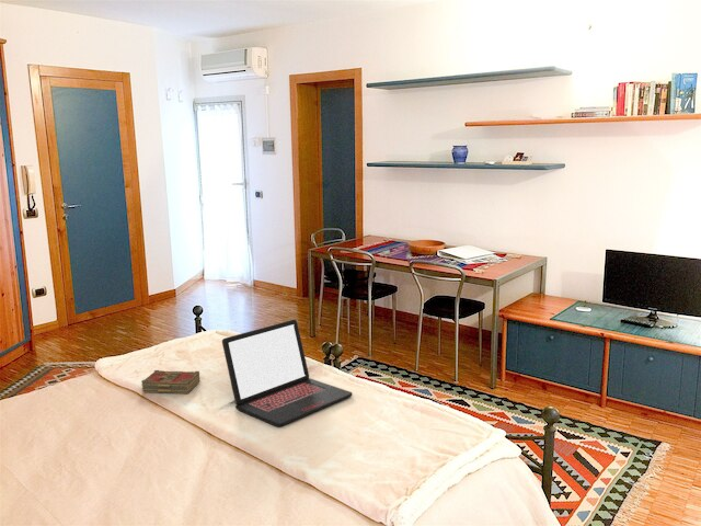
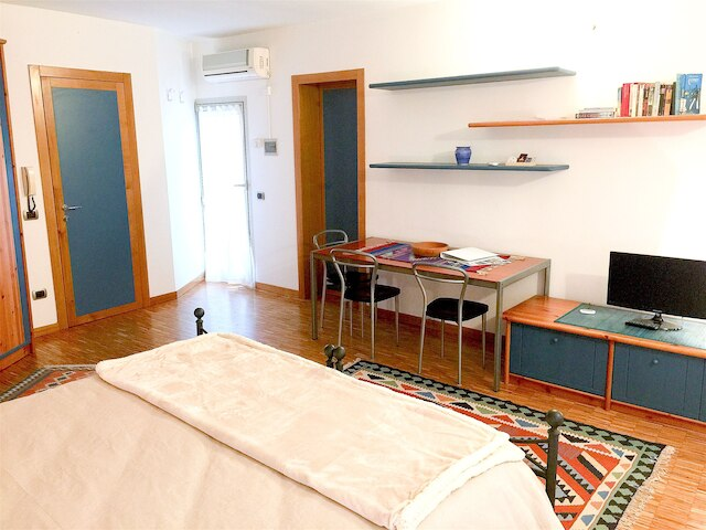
- book (171, 380)
- laptop (288, 368)
